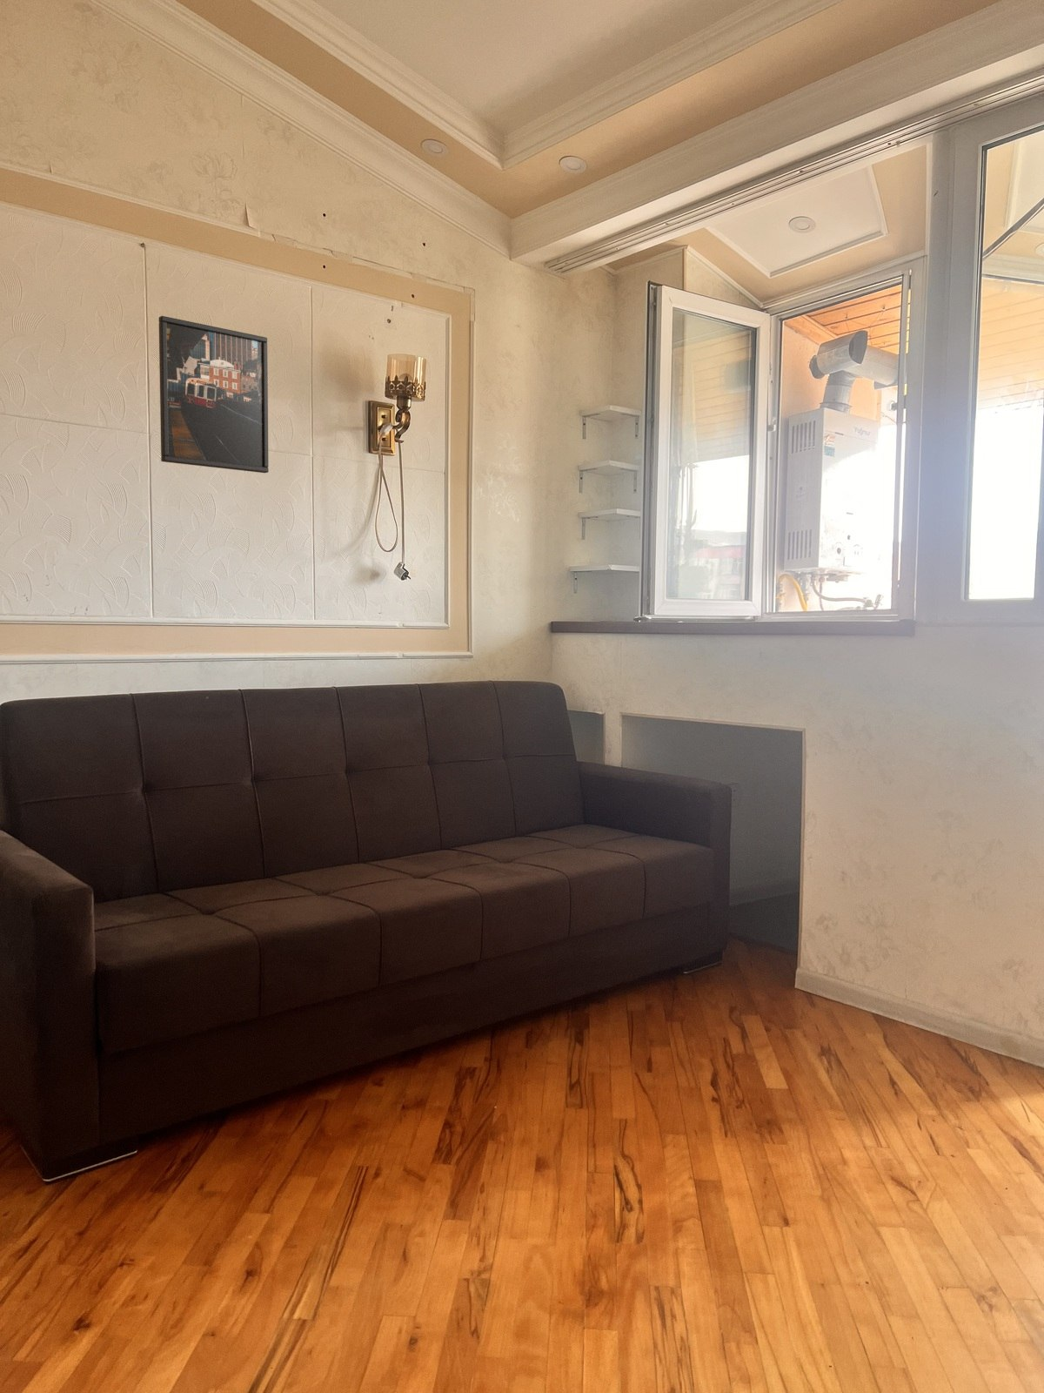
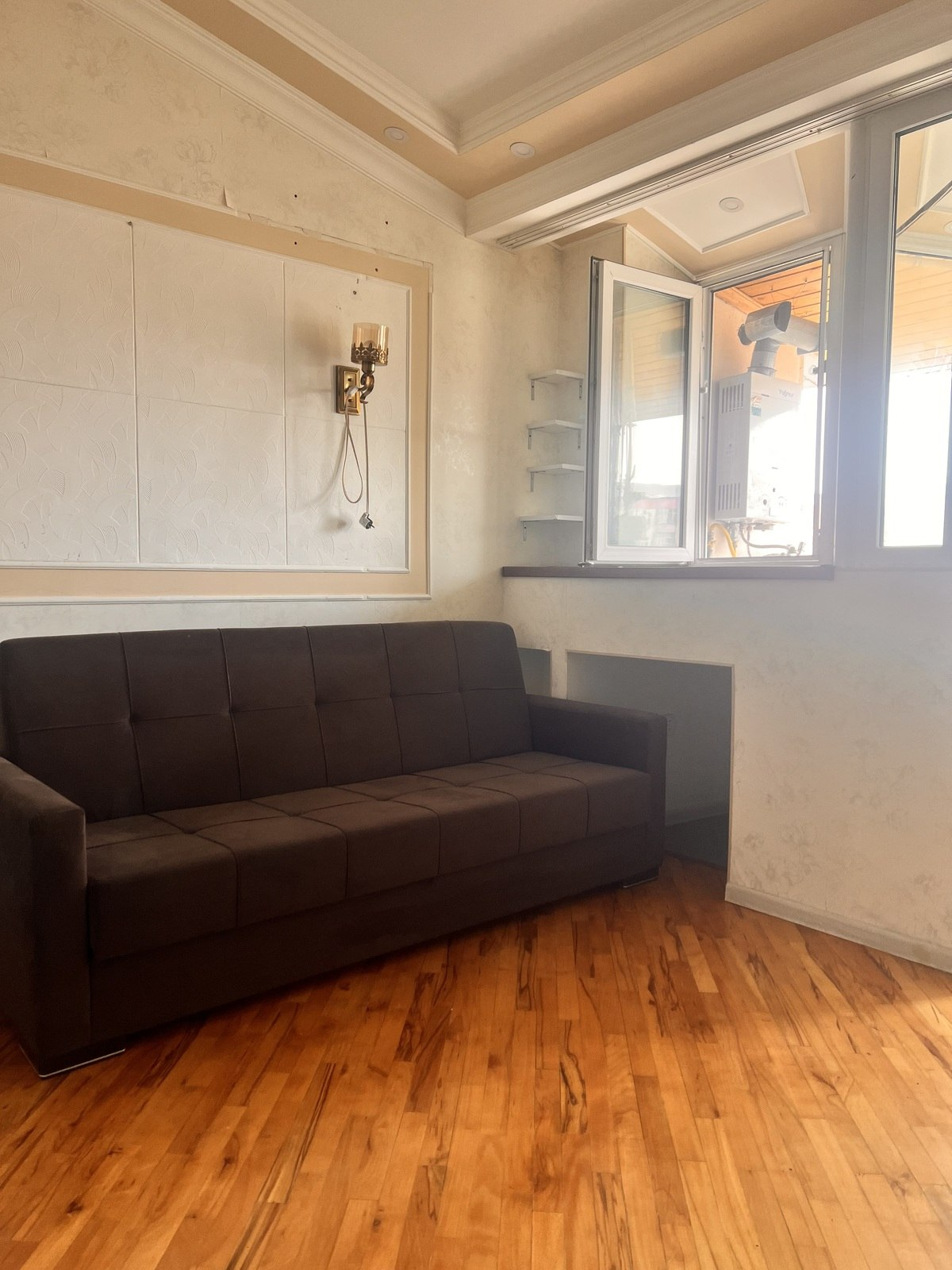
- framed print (215, 397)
